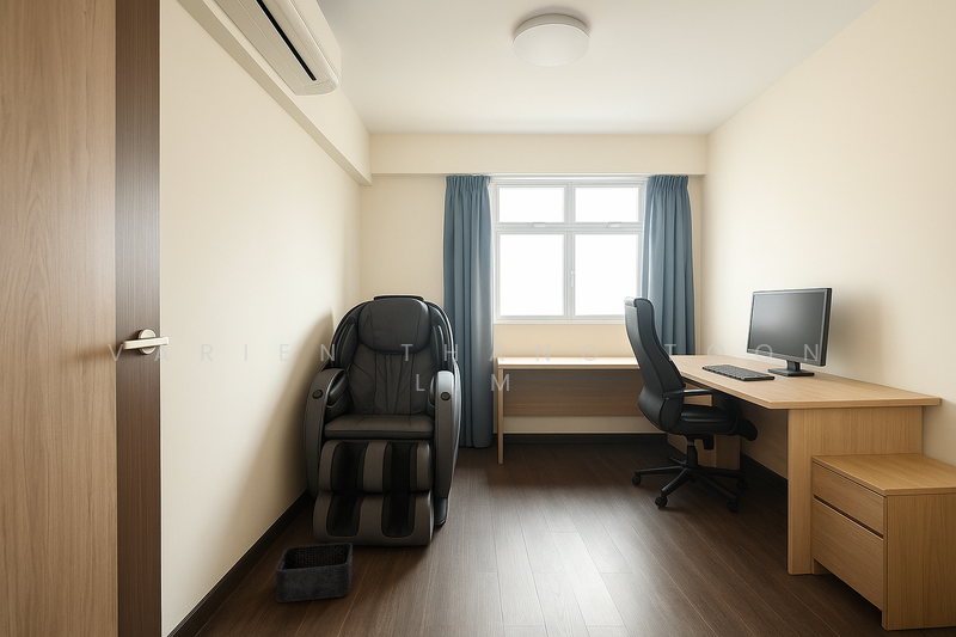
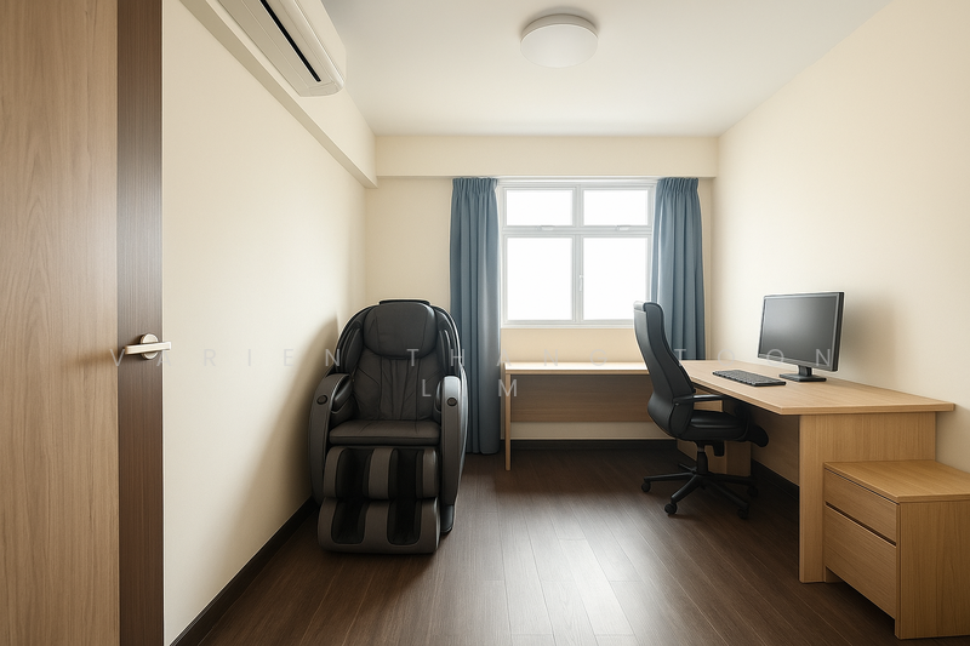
- storage bin (315, 570)
